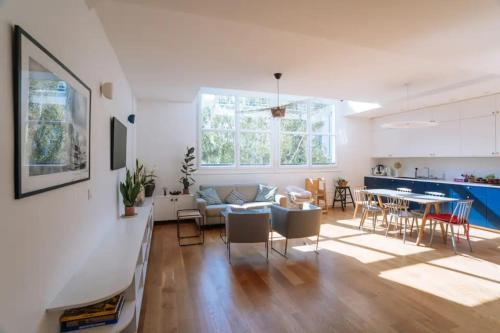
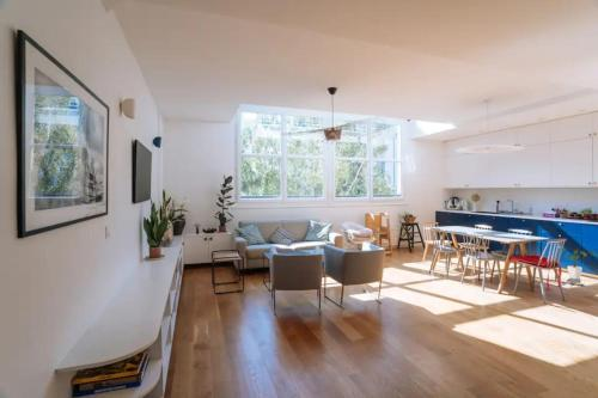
+ house plant (576, 263)
